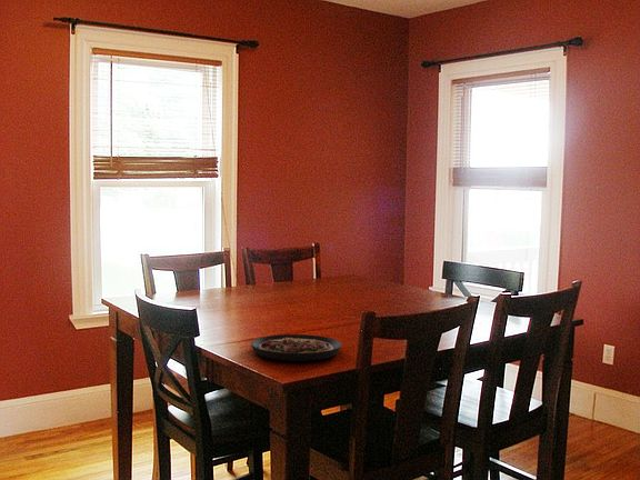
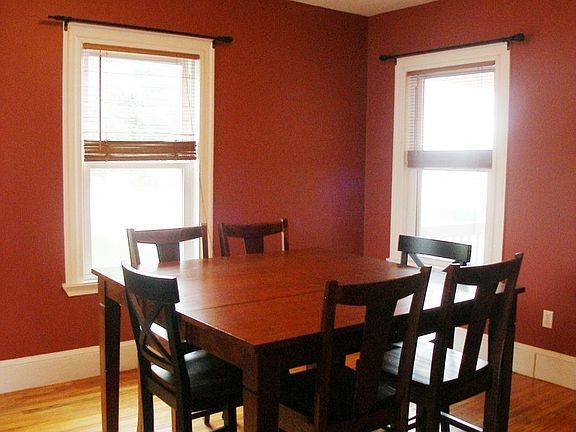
- plate (296, 344)
